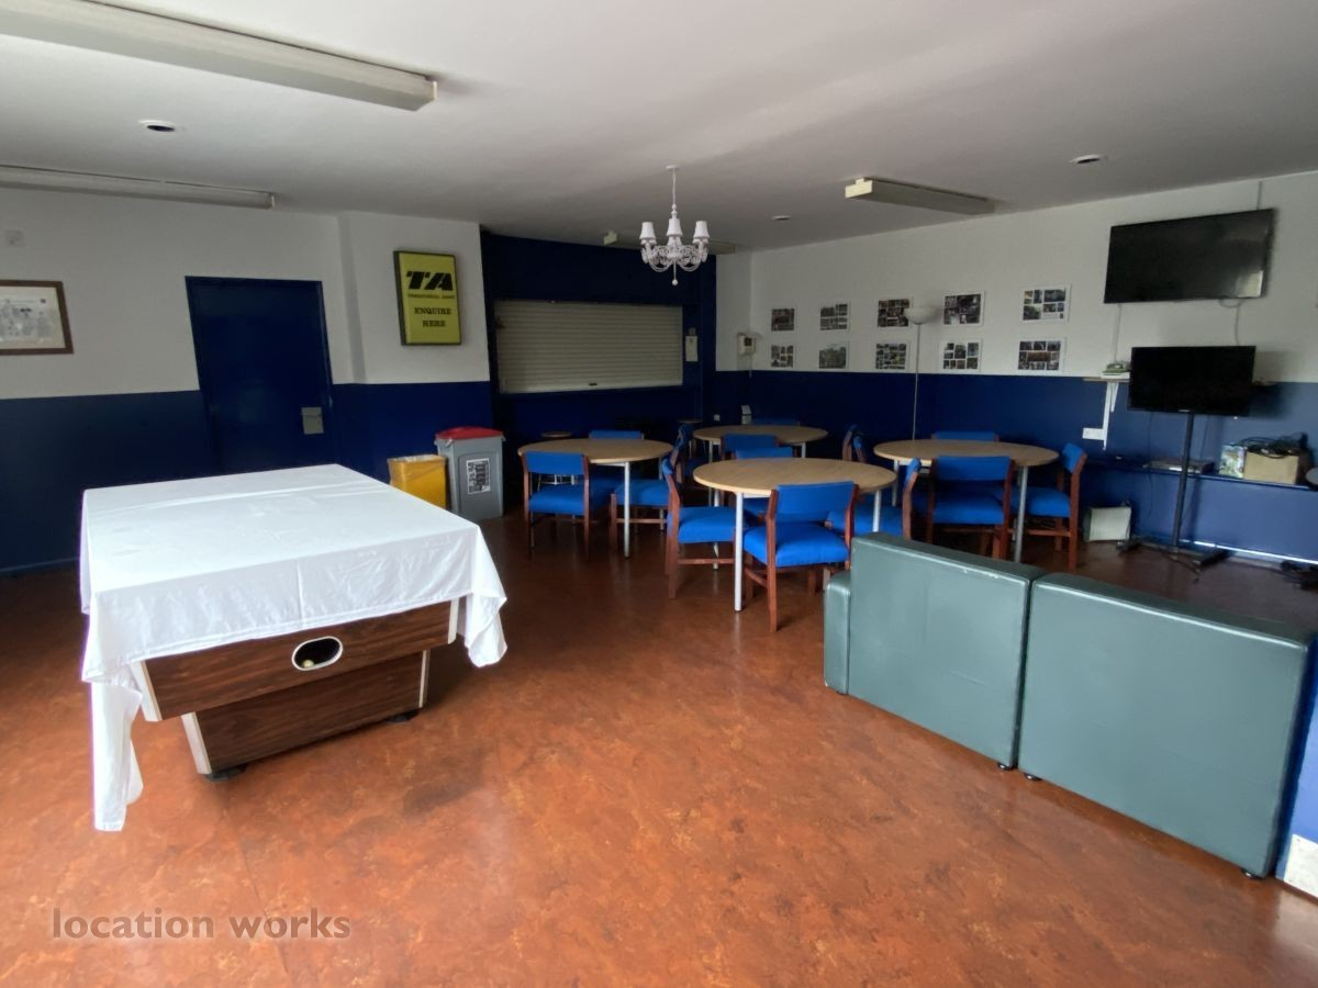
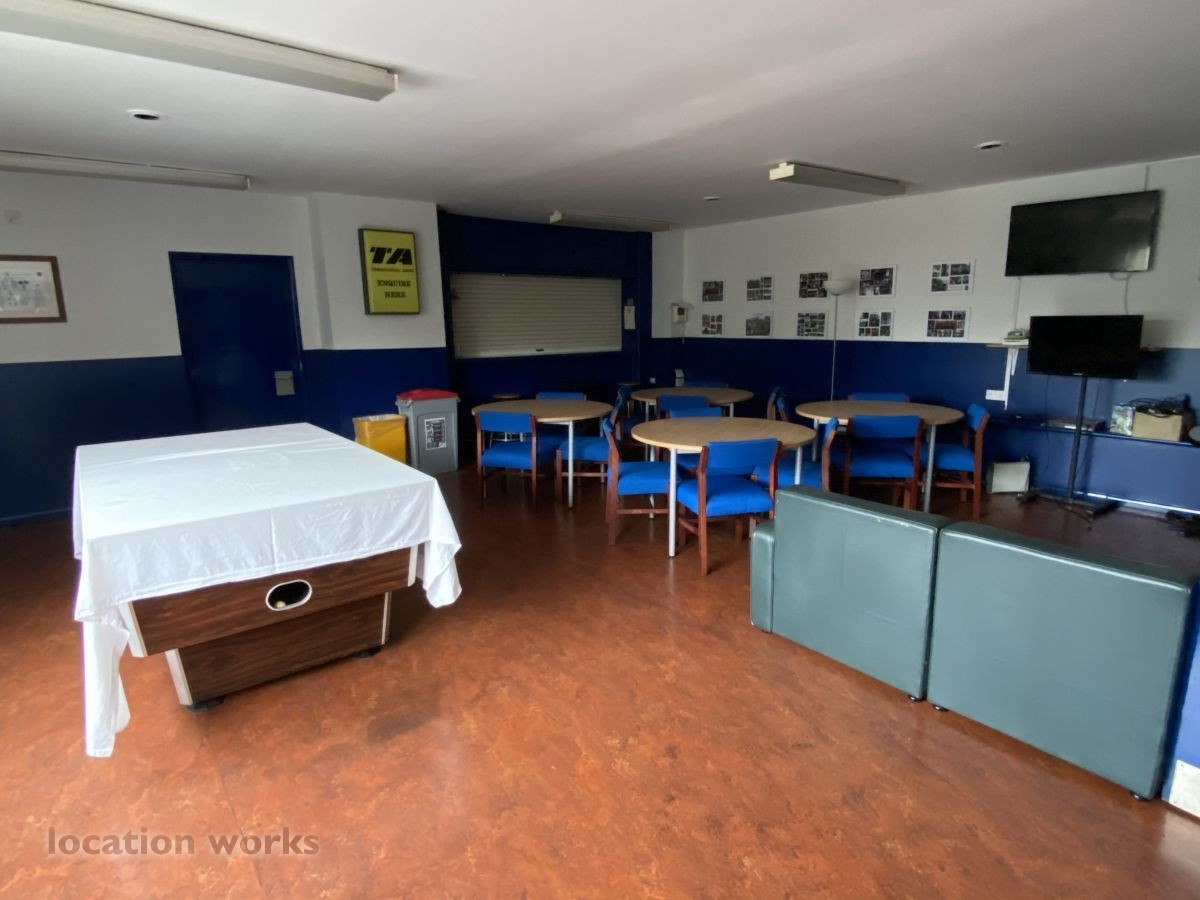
- chandelier (674, 226)
